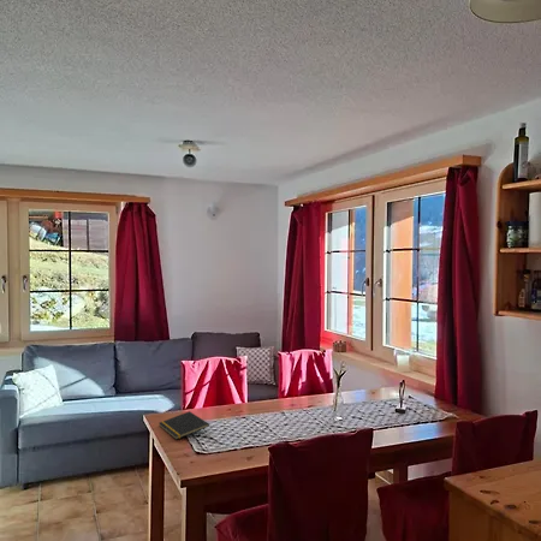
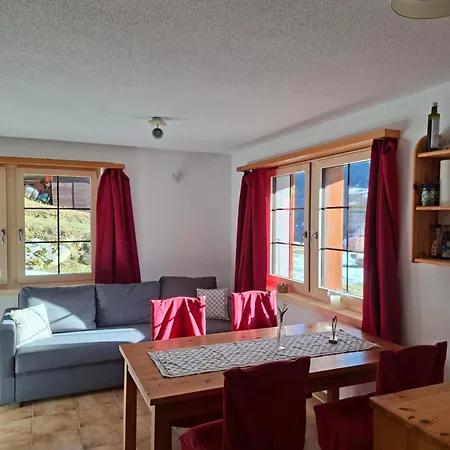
- notepad (183, 424)
